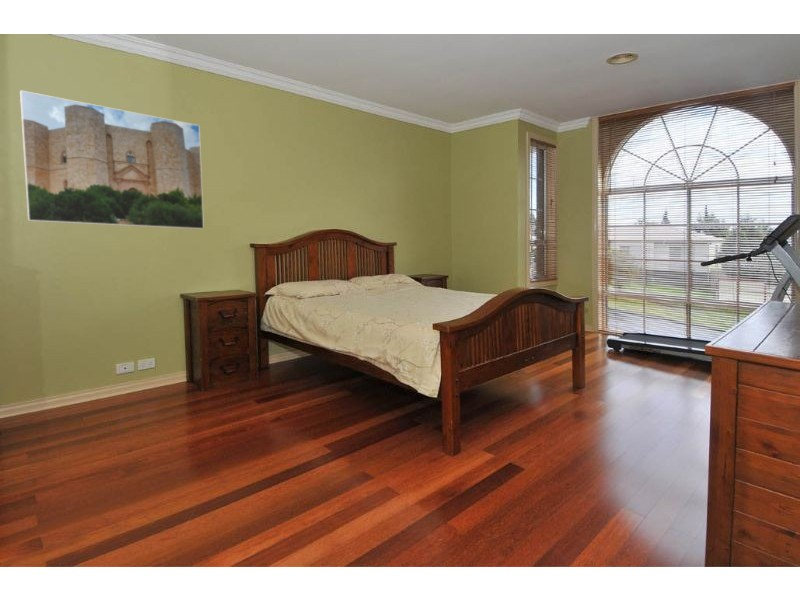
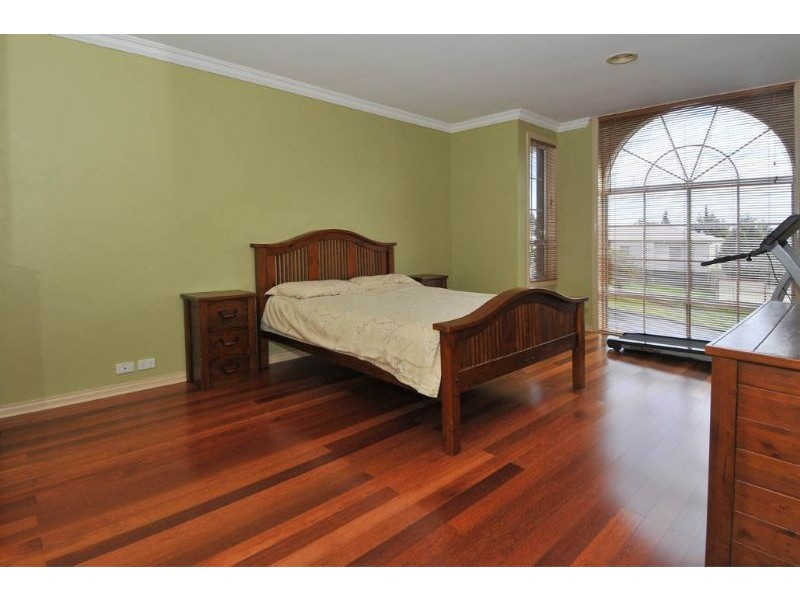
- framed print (122, 168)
